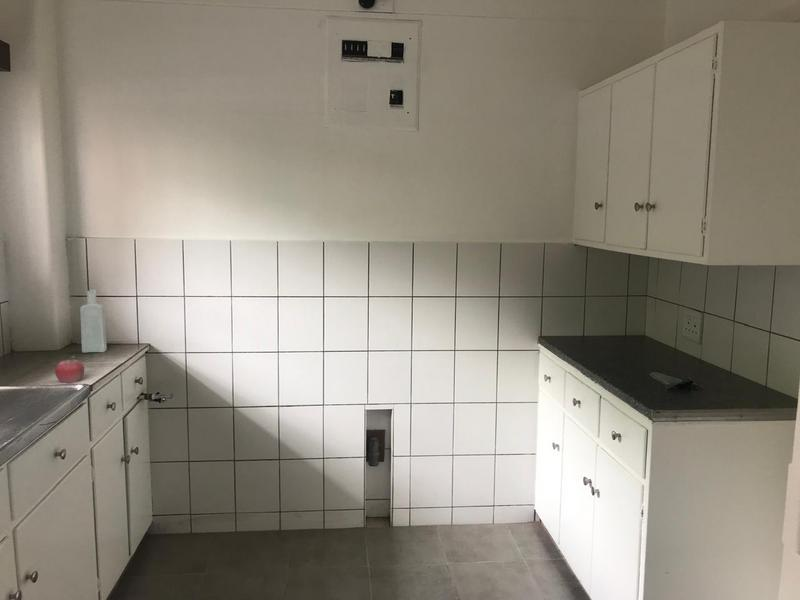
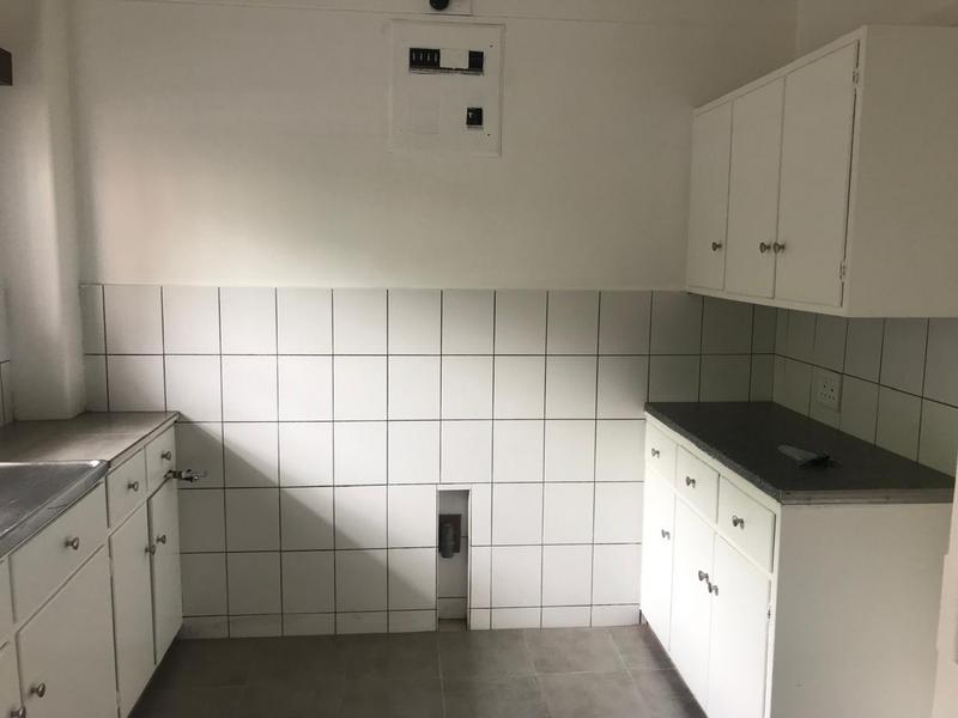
- fruit (69, 368)
- bottle (92, 320)
